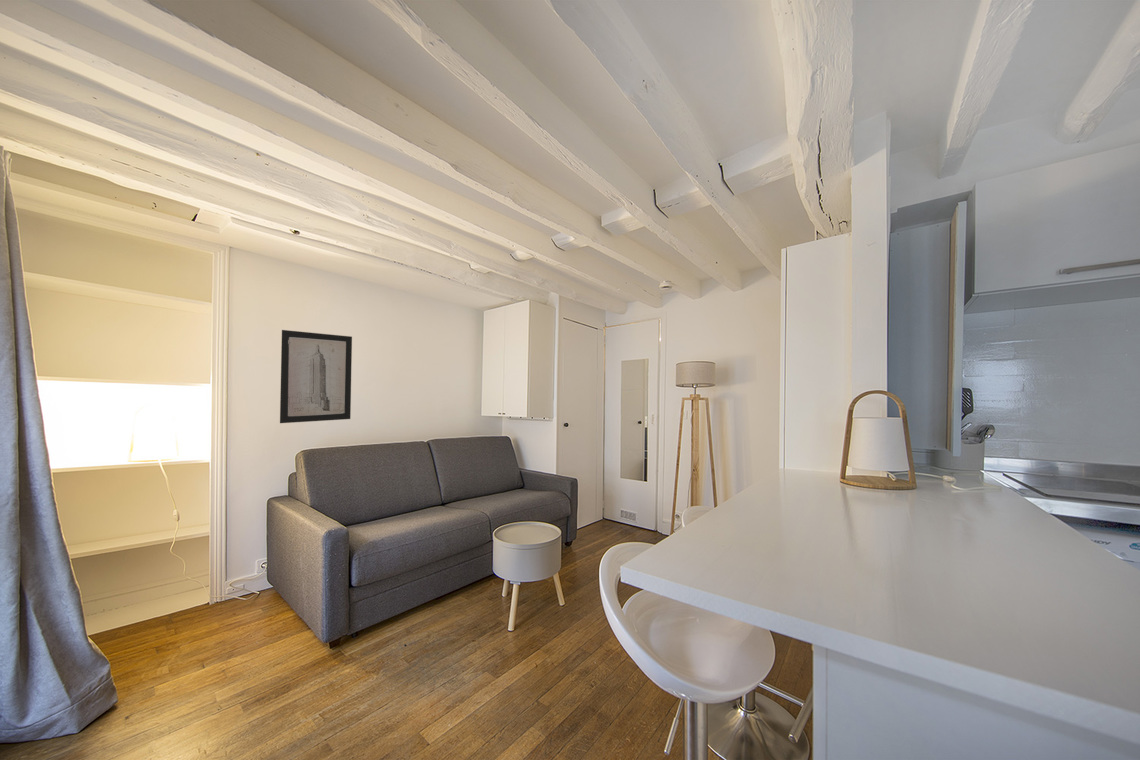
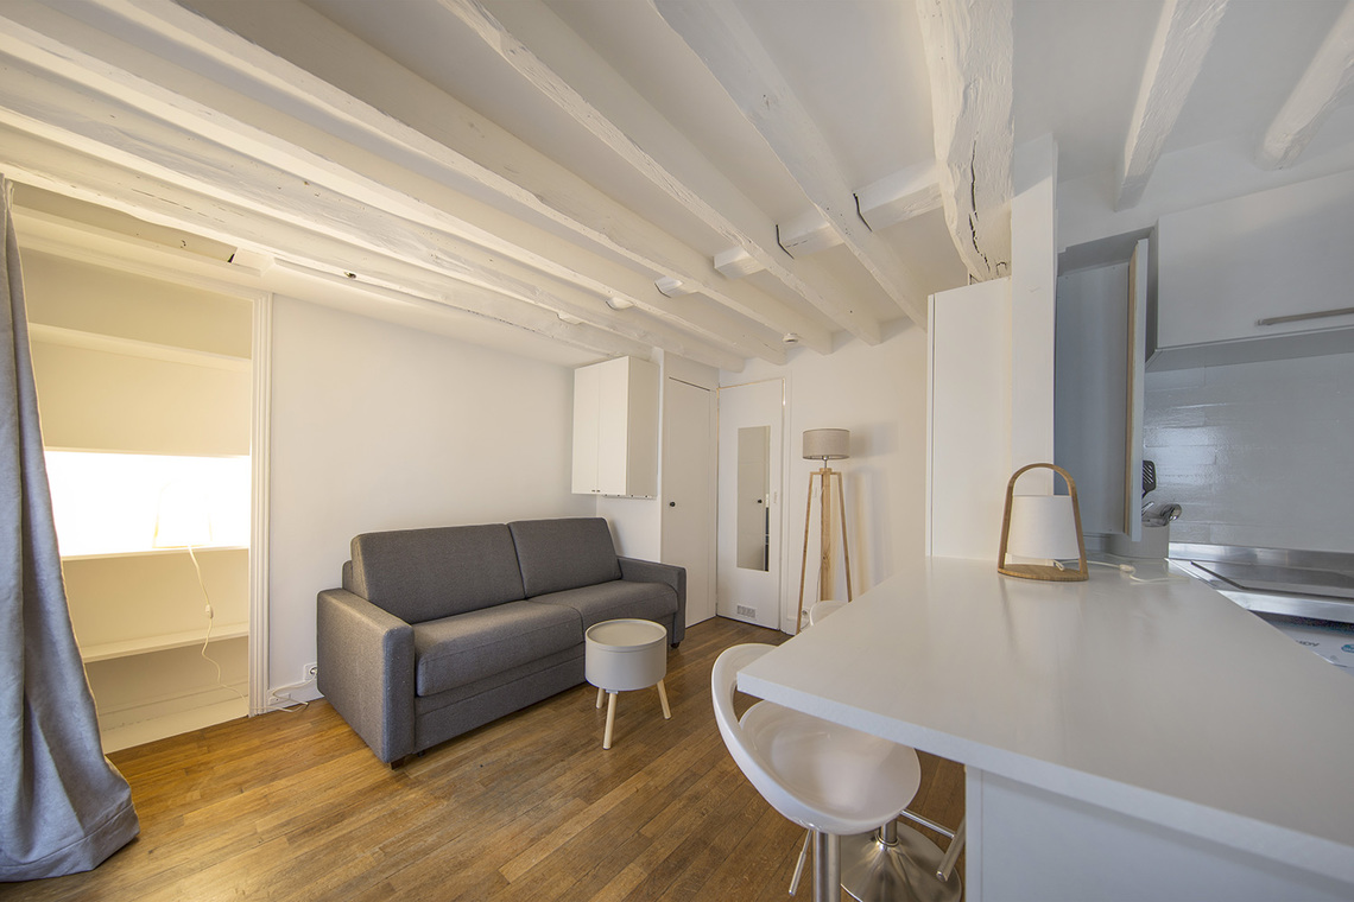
- wall art (318, 377)
